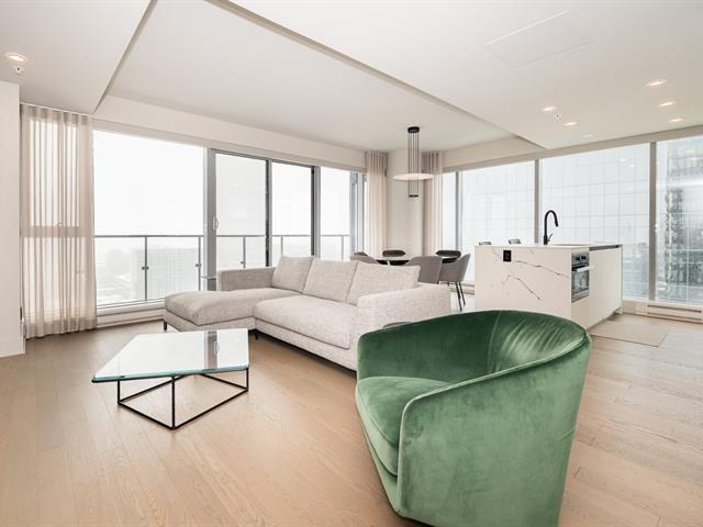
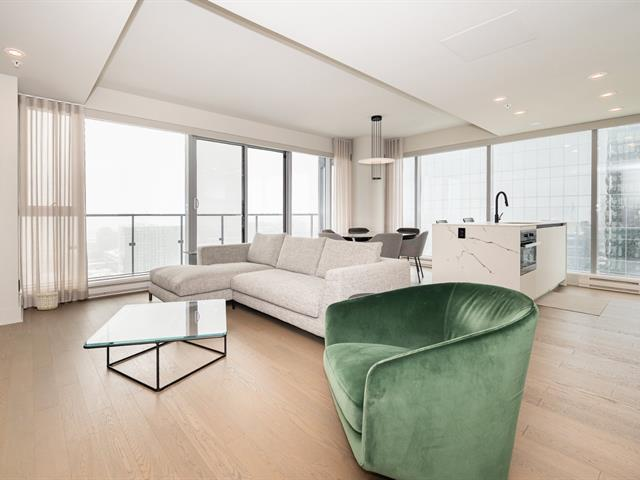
+ planter (47, 301)
